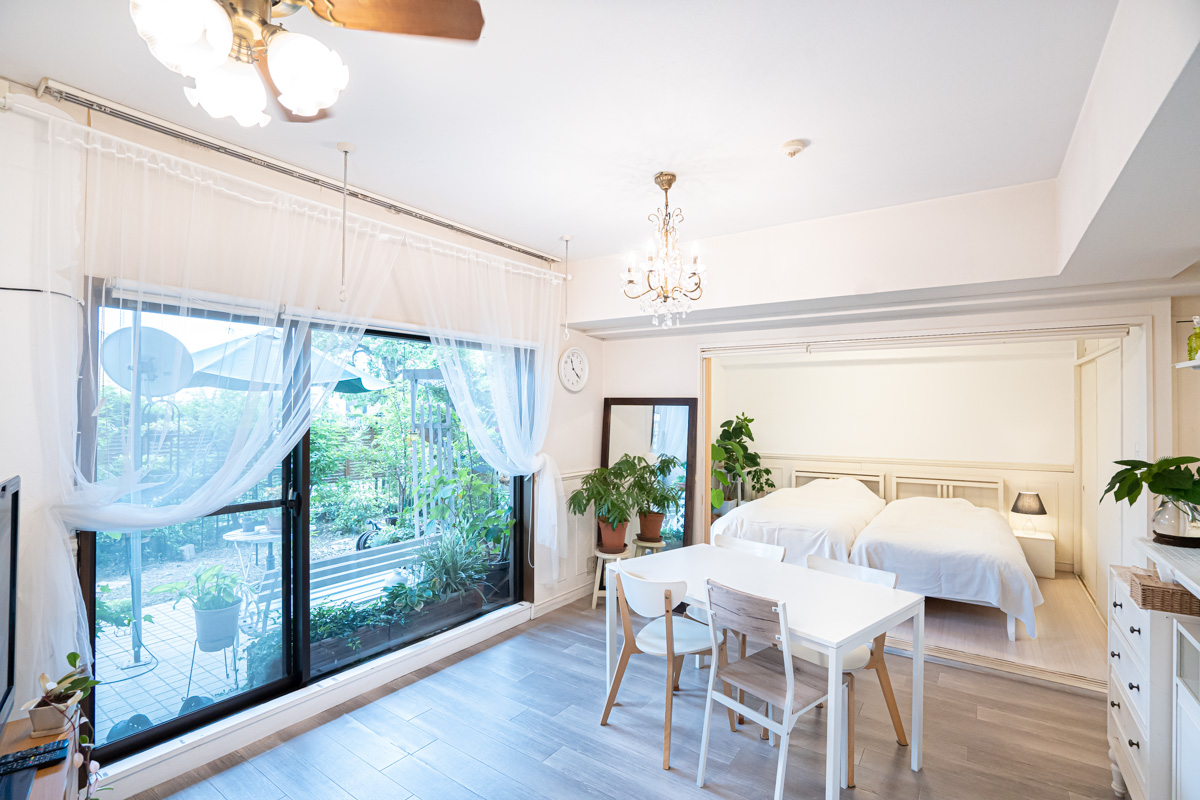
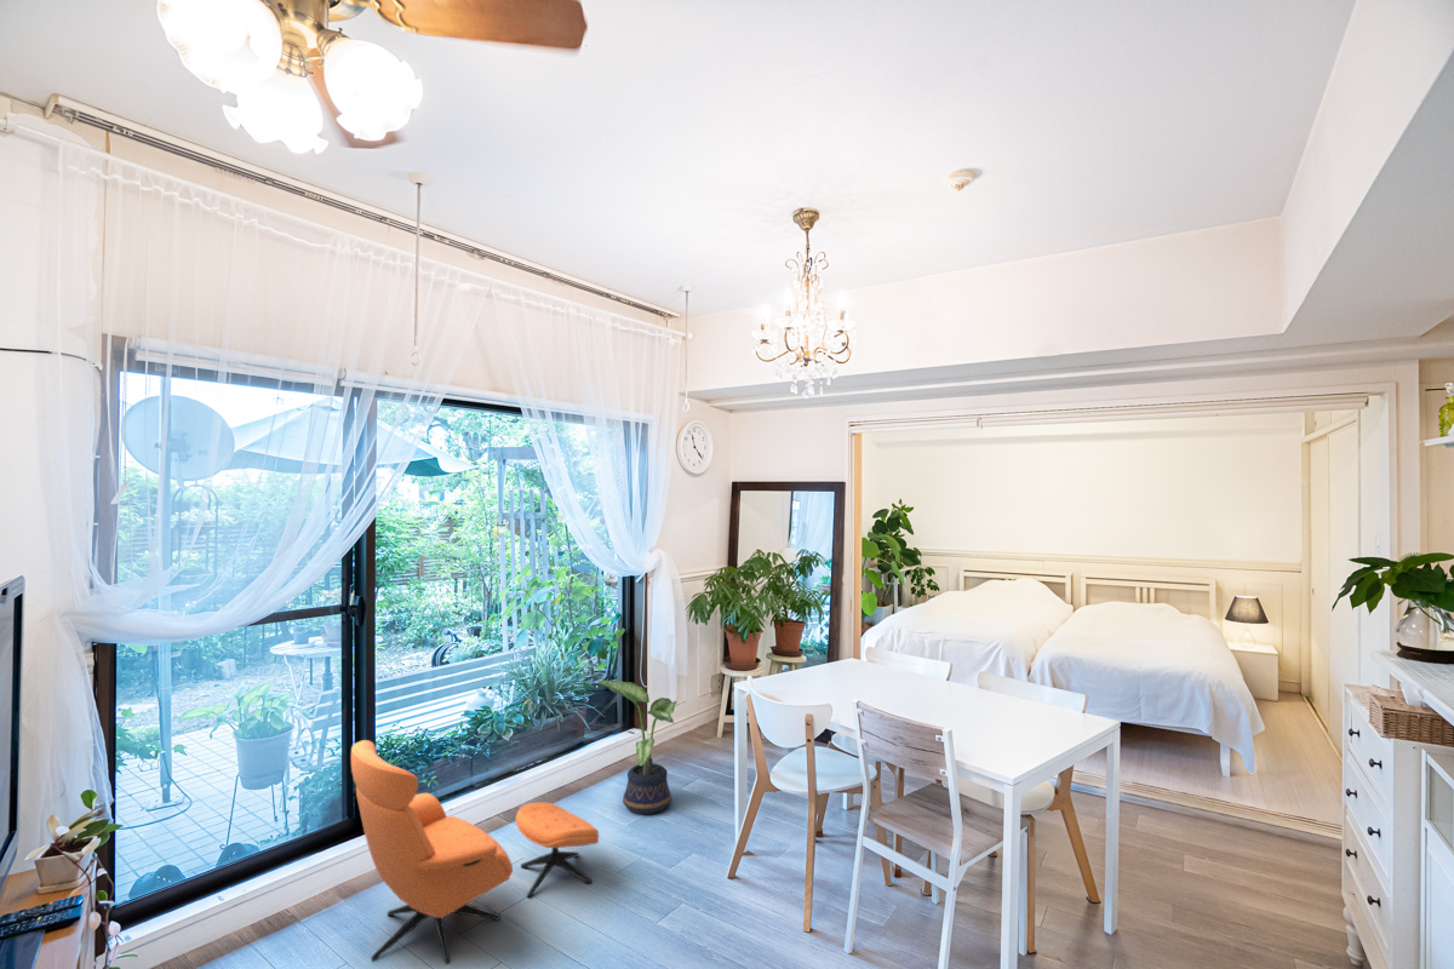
+ potted plant (651, 740)
+ armchair (480, 828)
